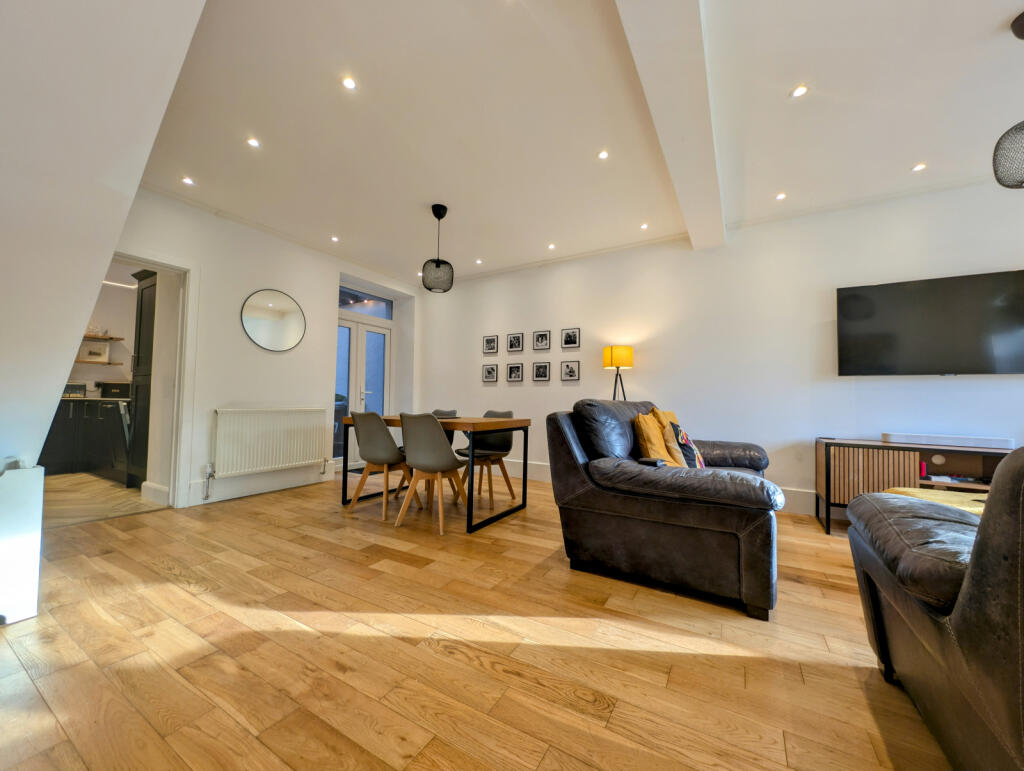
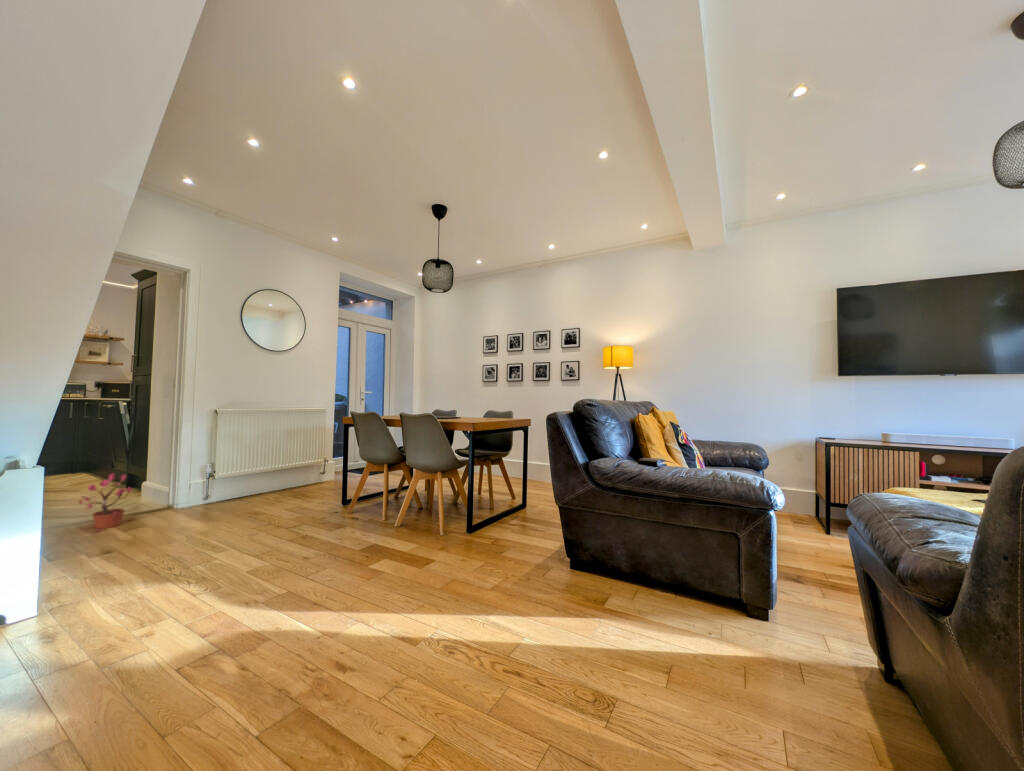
+ potted plant (111, 503)
